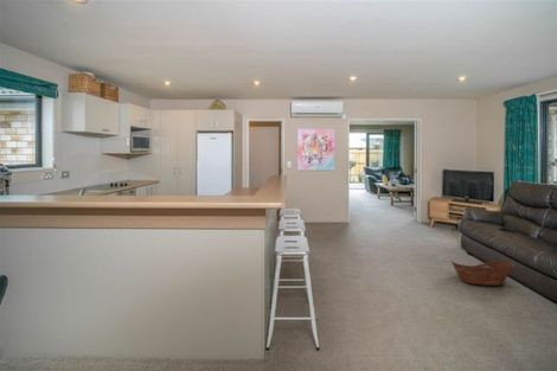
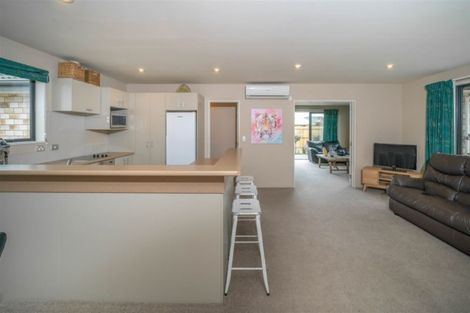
- basket (481, 271)
